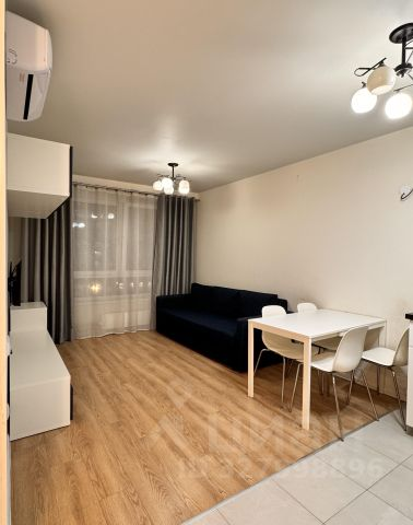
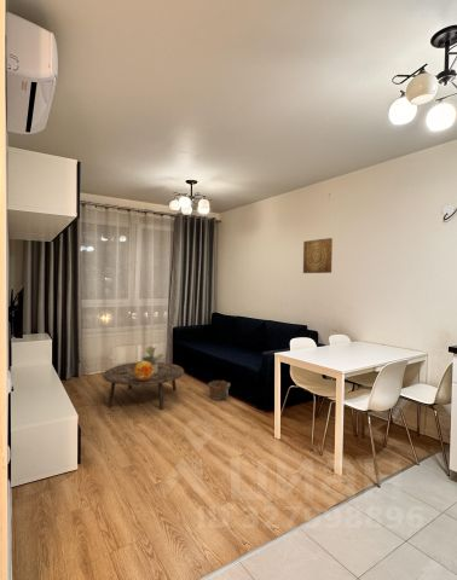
+ coffee table (144, 384)
+ clay pot (219, 387)
+ wall art (317, 256)
+ potted plant (151, 358)
+ decorative sphere (143, 370)
